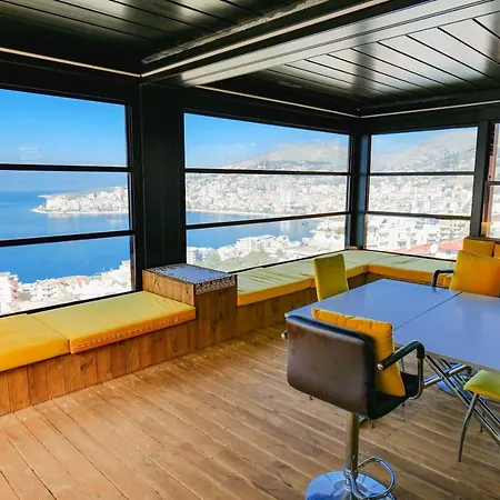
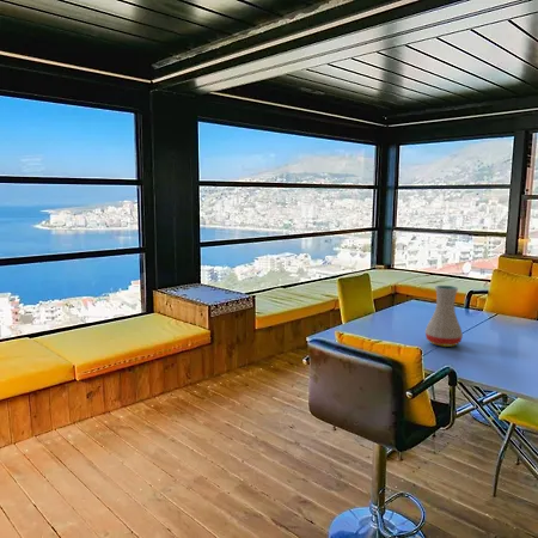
+ vase (445, 314)
